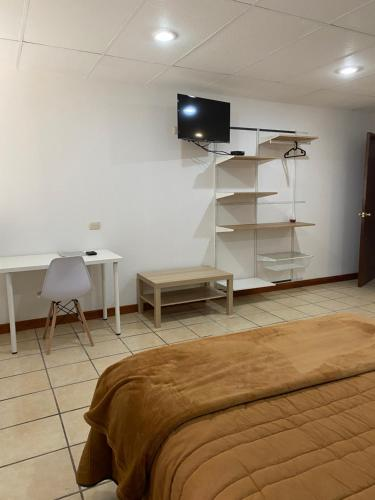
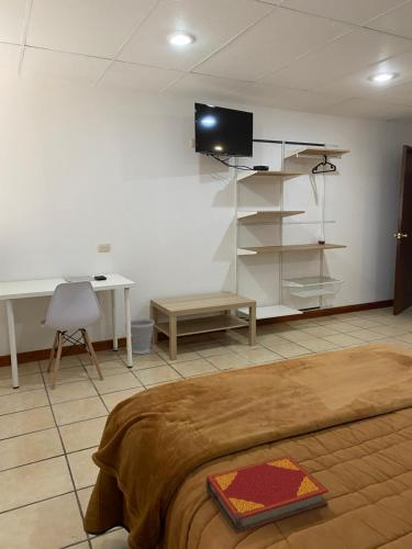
+ wastebasket (140, 336)
+ hardback book (265, 489)
